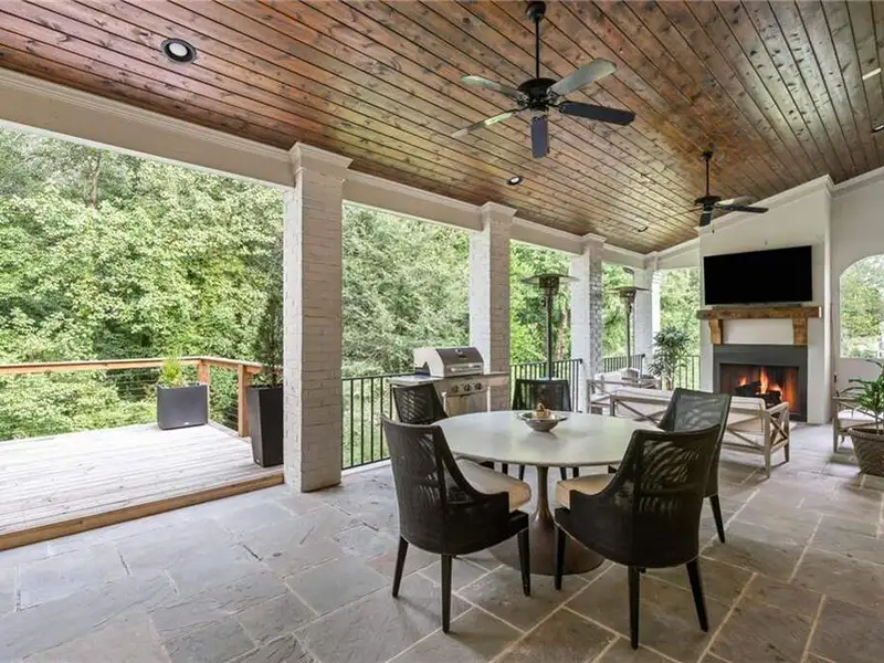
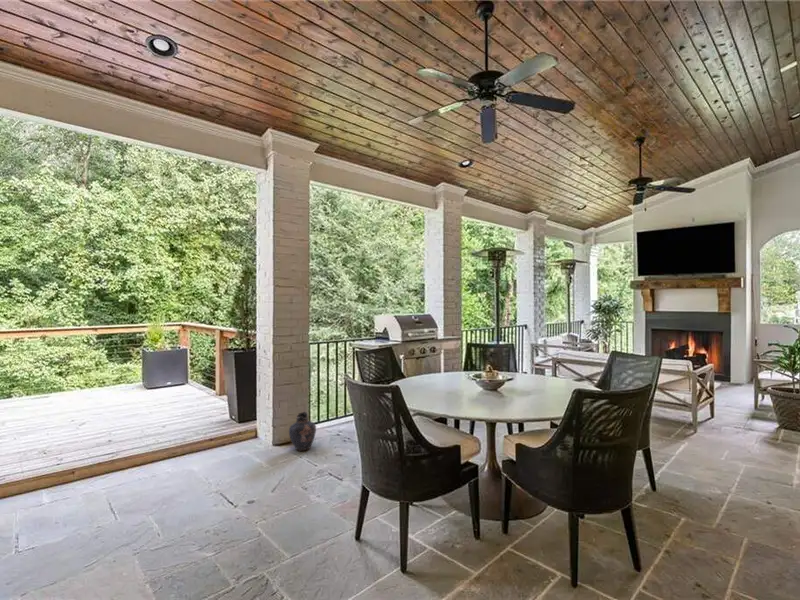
+ vase (302, 430)
